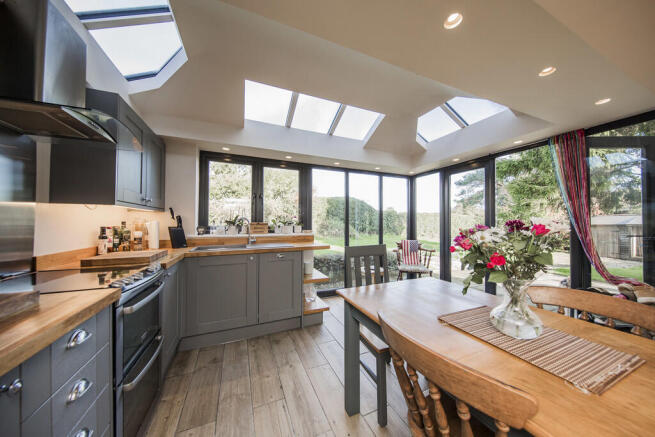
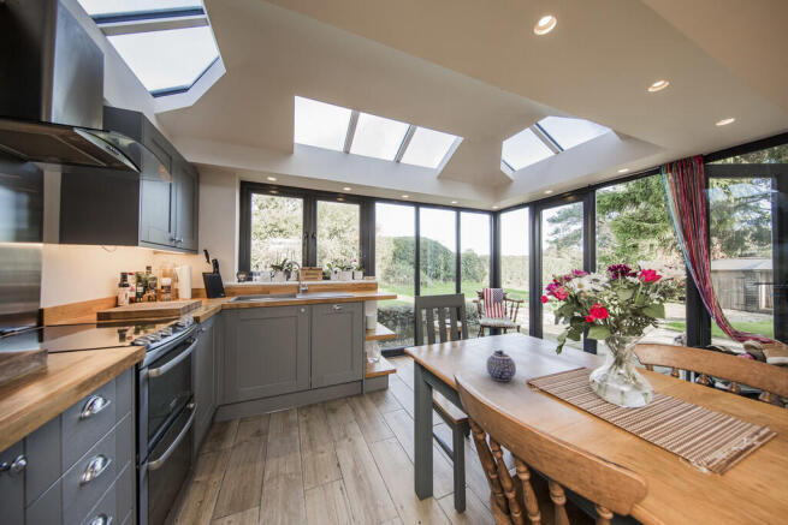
+ teapot (500, 363)
